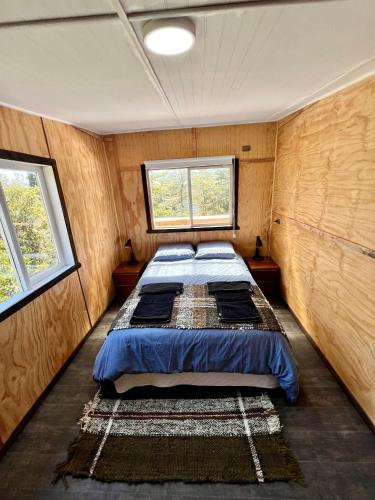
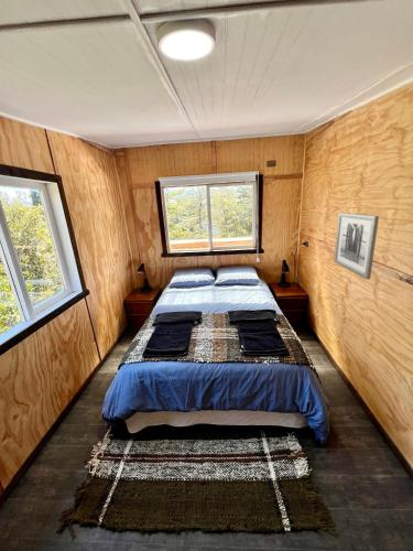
+ wall art (352, 242)
